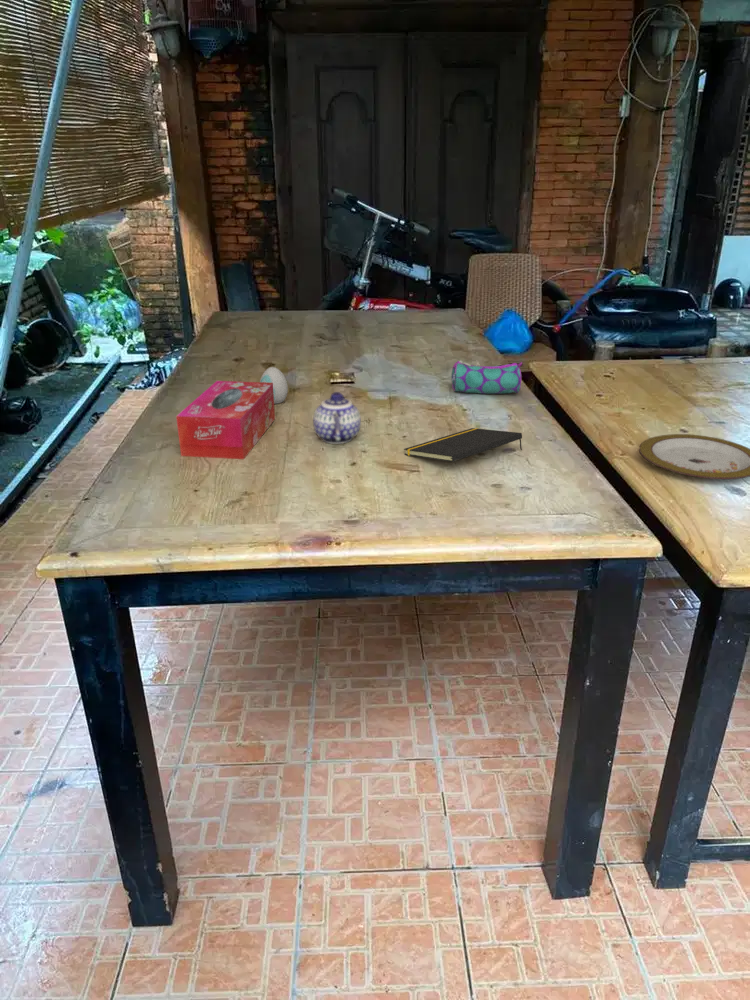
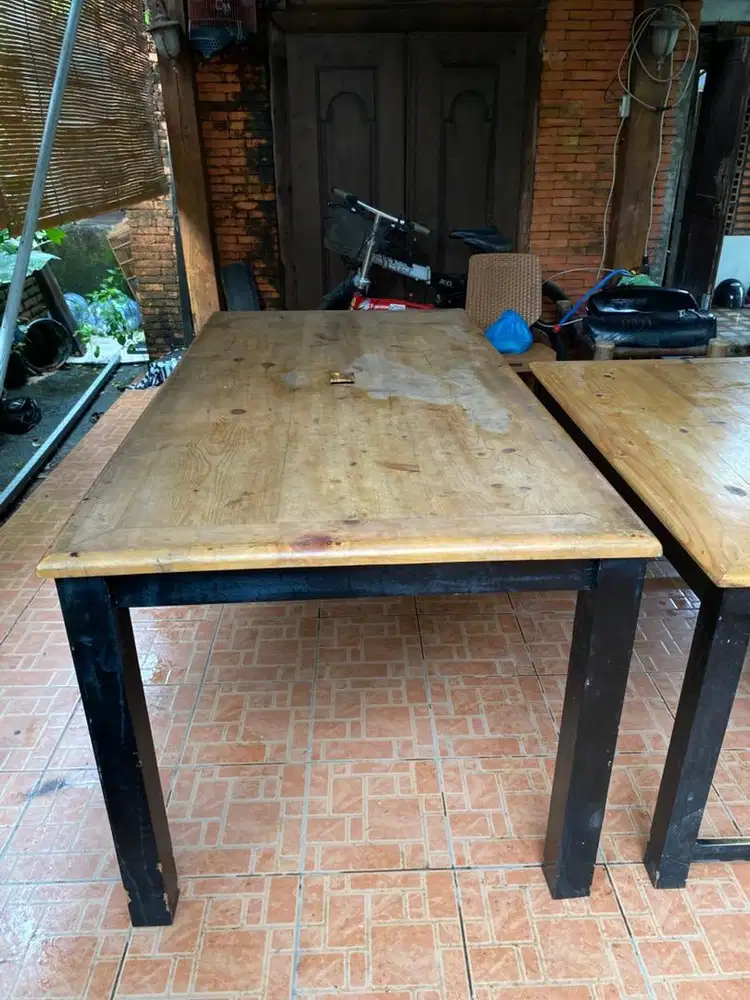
- notepad (463, 443)
- pencil case (486, 377)
- plate (699, 458)
- tissue box (229, 417)
- teapot (336, 415)
- decorative egg (273, 384)
